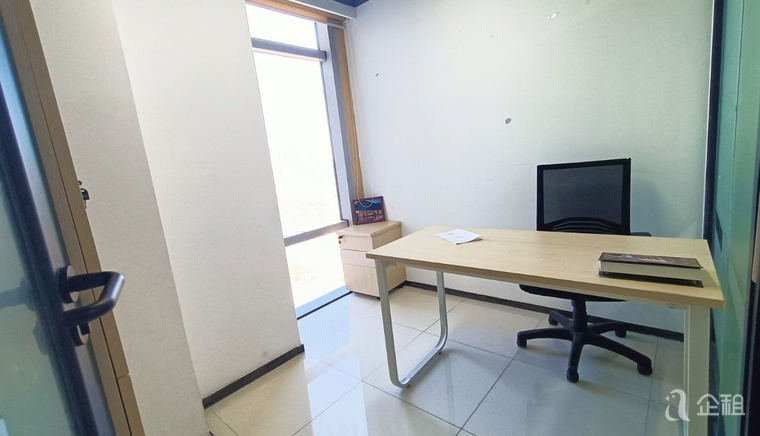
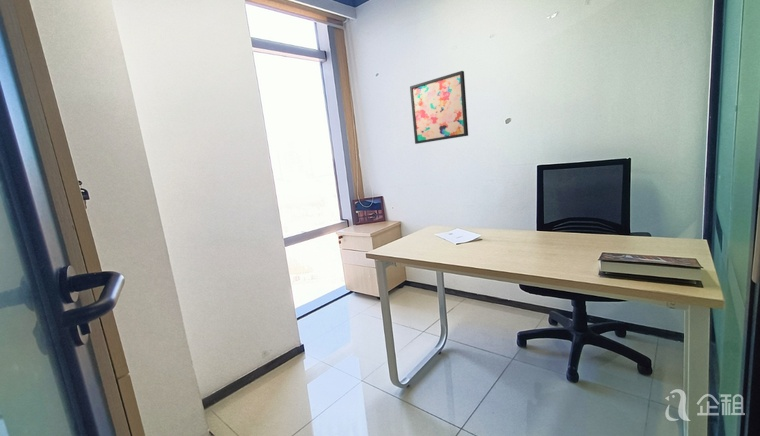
+ wall art (437, 110)
